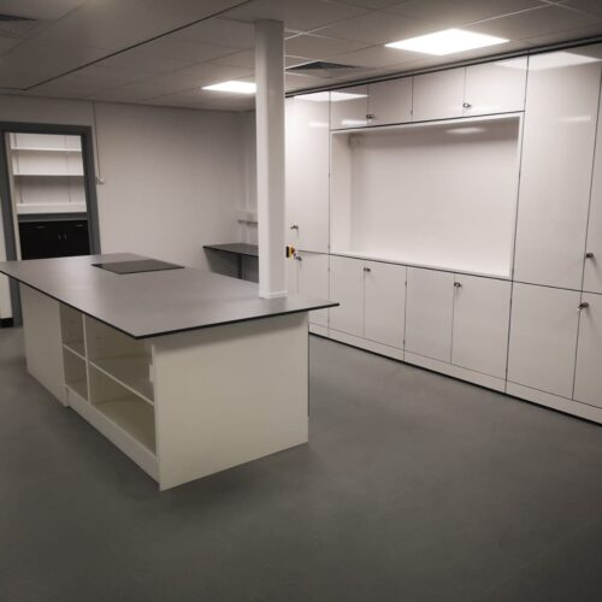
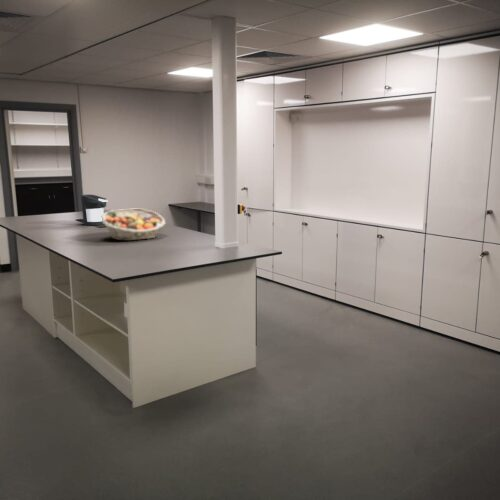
+ fruit basket (133, 224)
+ coffee maker (95, 209)
